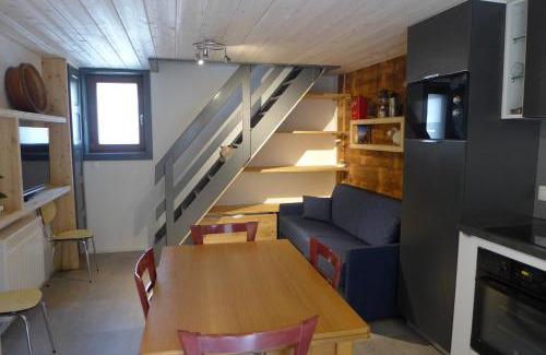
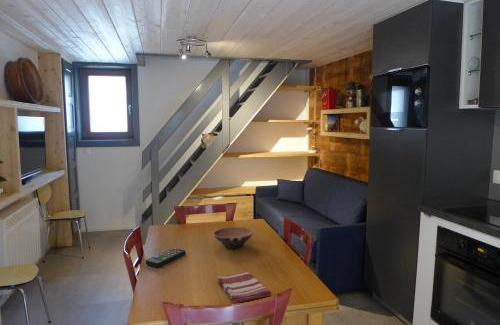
+ bowl (233, 238)
+ dish towel (242, 285)
+ remote control (166, 256)
